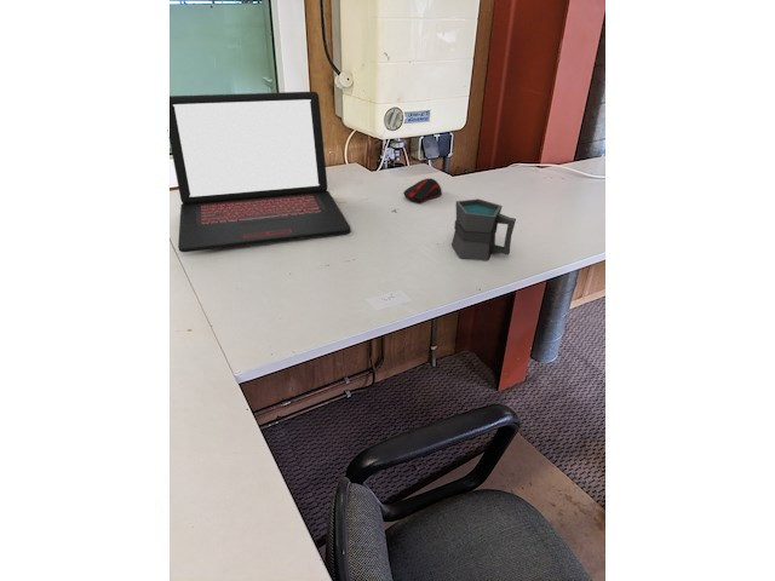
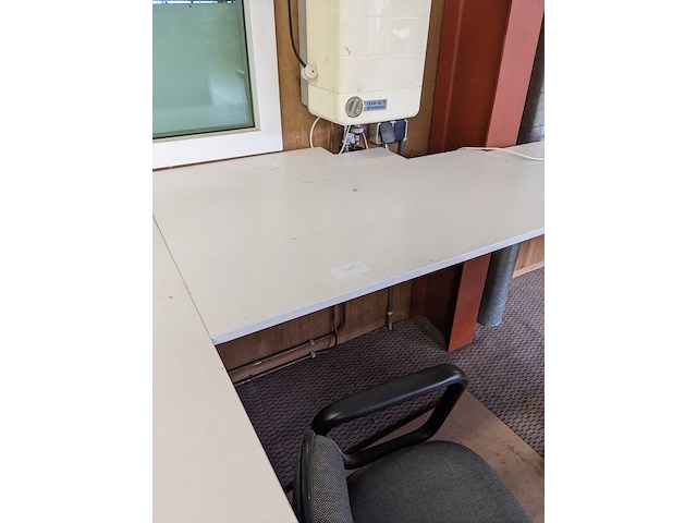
- computer mouse (424, 188)
- laptop (256, 165)
- mug (482, 229)
